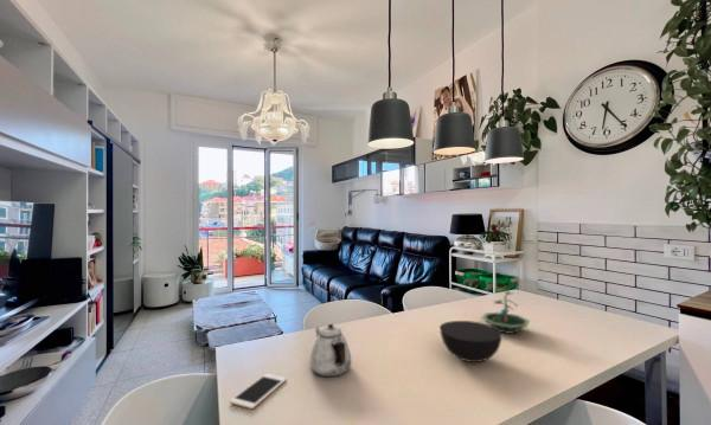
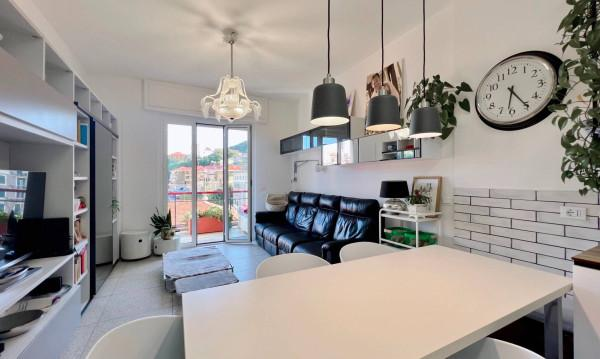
- bowl (469, 344)
- cell phone (260, 389)
- teapot (328, 344)
- terrarium (506, 295)
